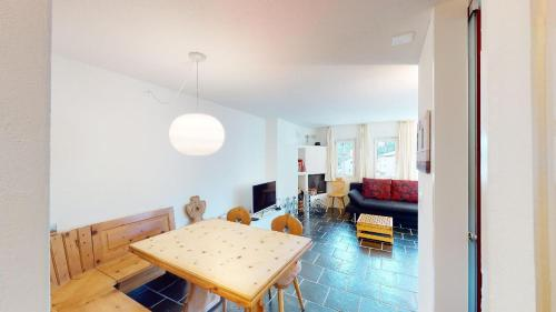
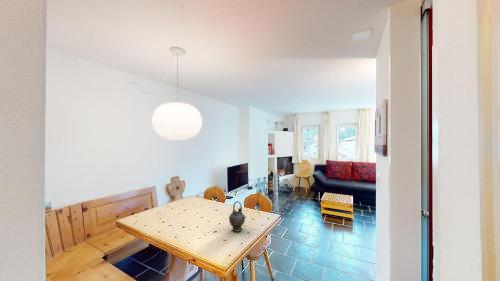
+ teapot (238, 216)
